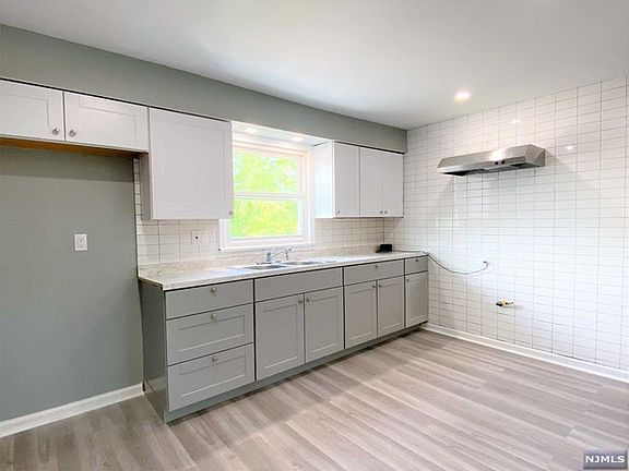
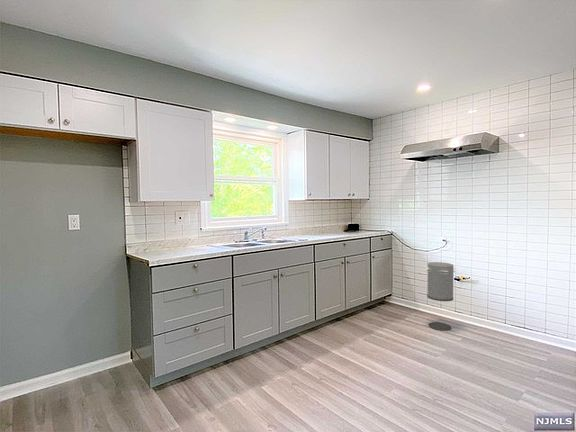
+ trash can (440, 295)
